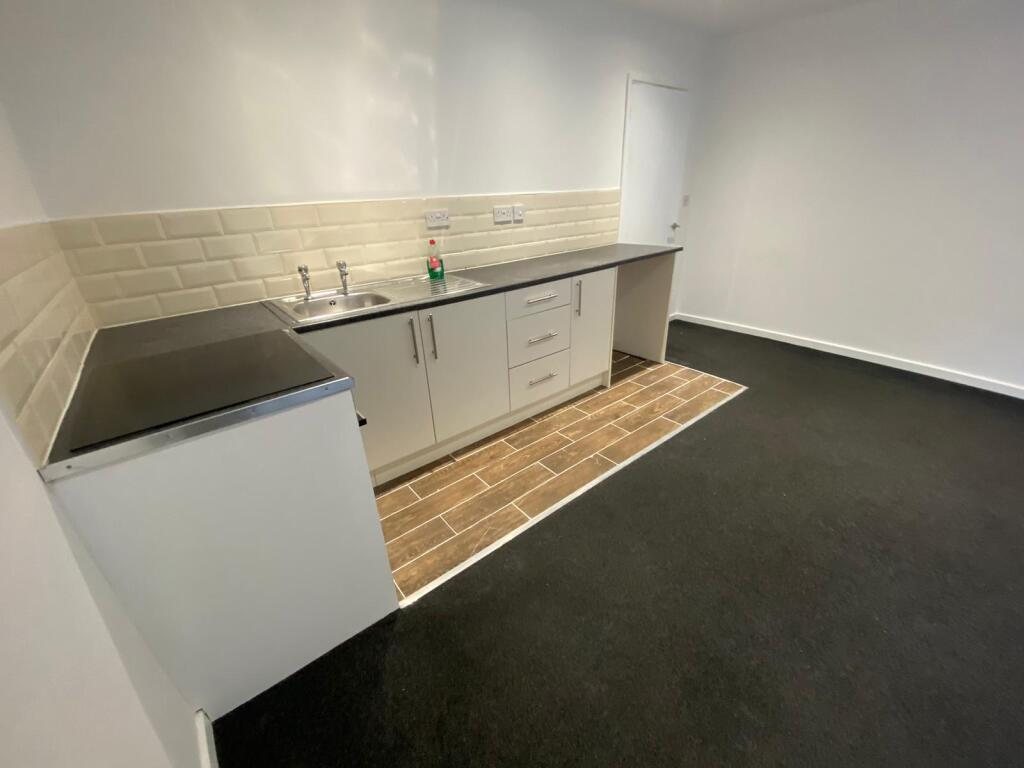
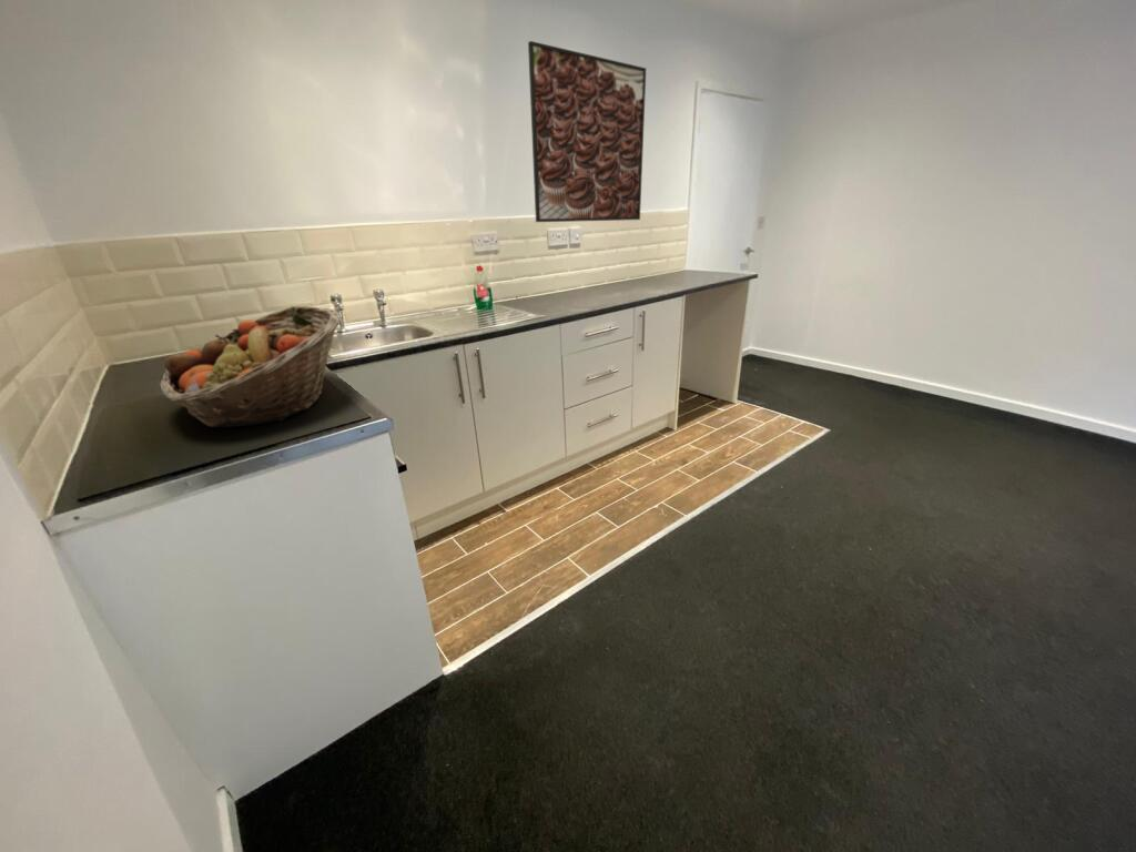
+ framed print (591, 143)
+ fruit basket (257, 361)
